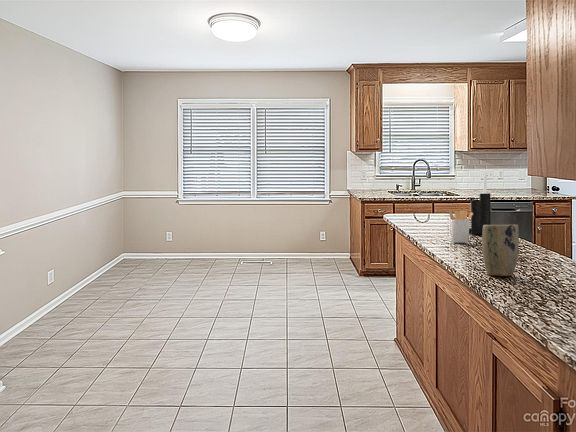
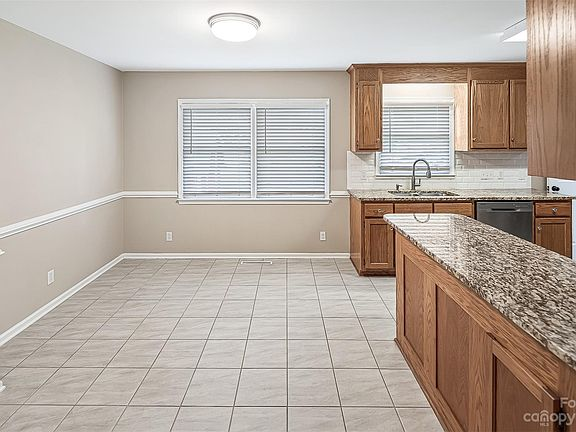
- utensil holder (460, 225)
- knife block (478, 203)
- plant pot (500, 249)
